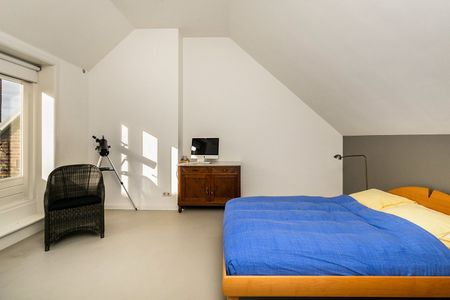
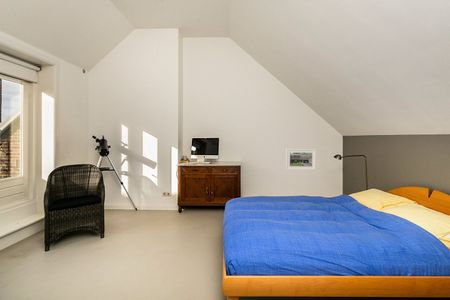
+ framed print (300, 159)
